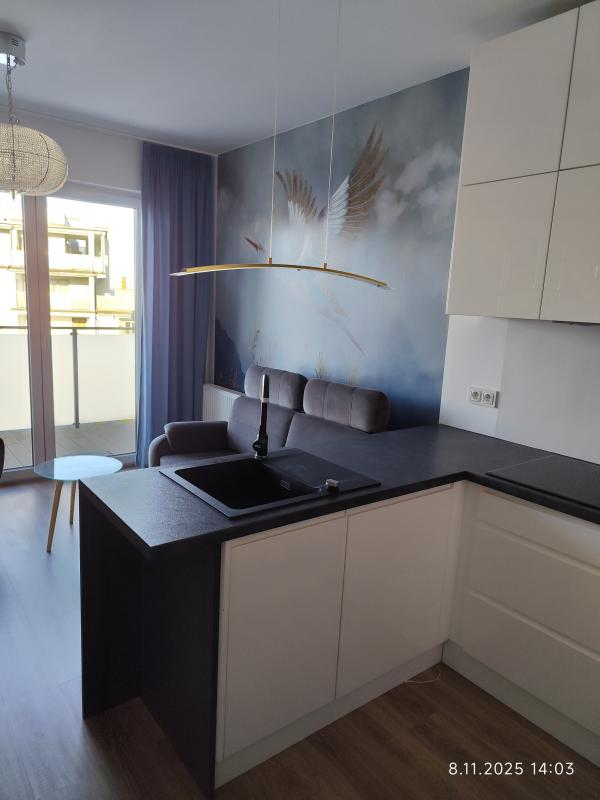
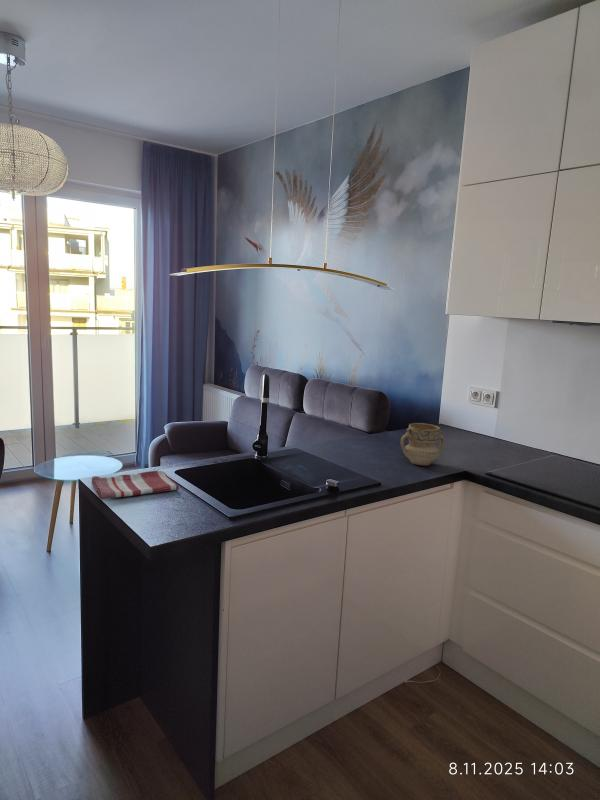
+ dish towel (134, 483)
+ mug (422, 445)
